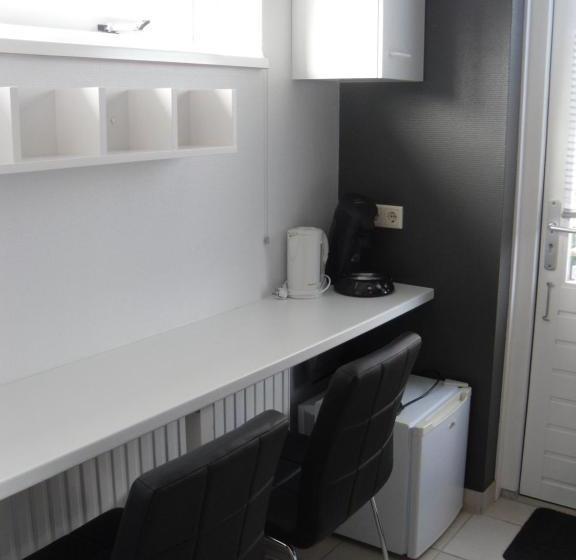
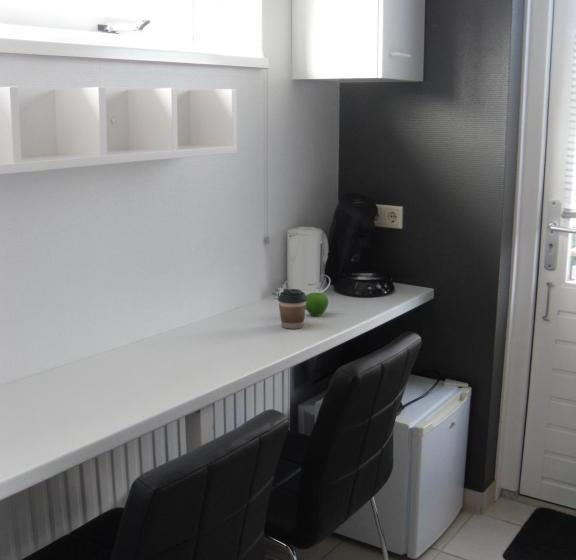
+ apple (315, 304)
+ coffee cup (292, 307)
